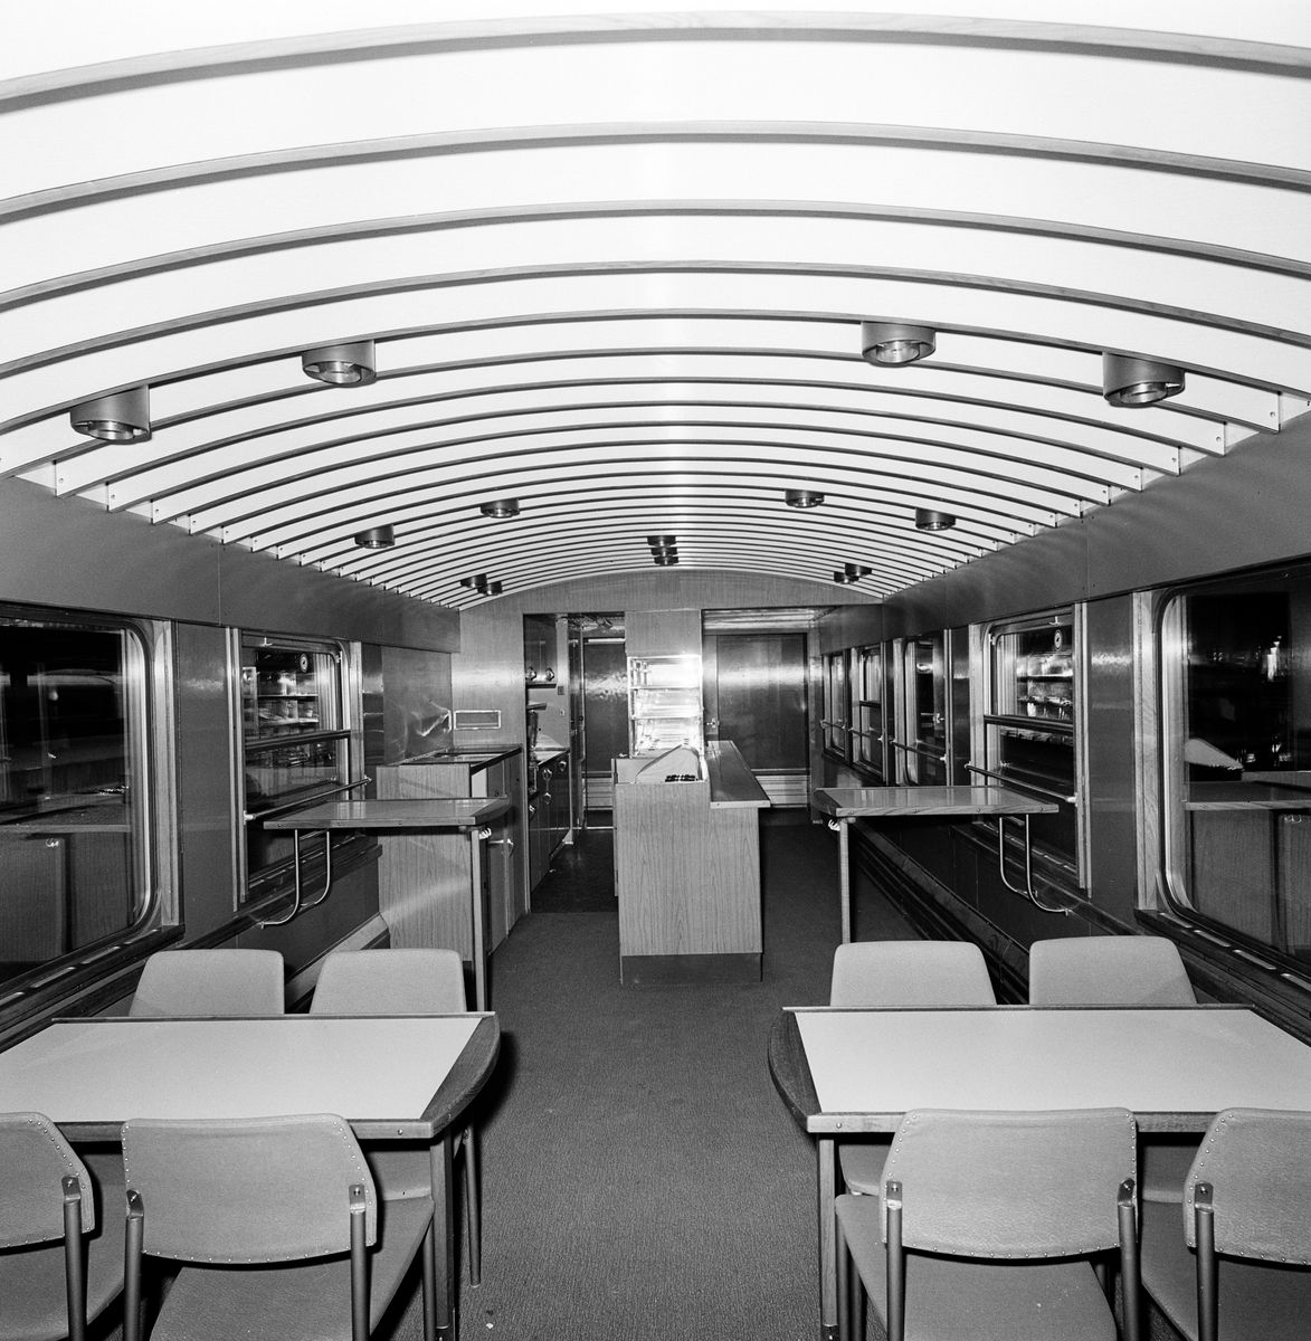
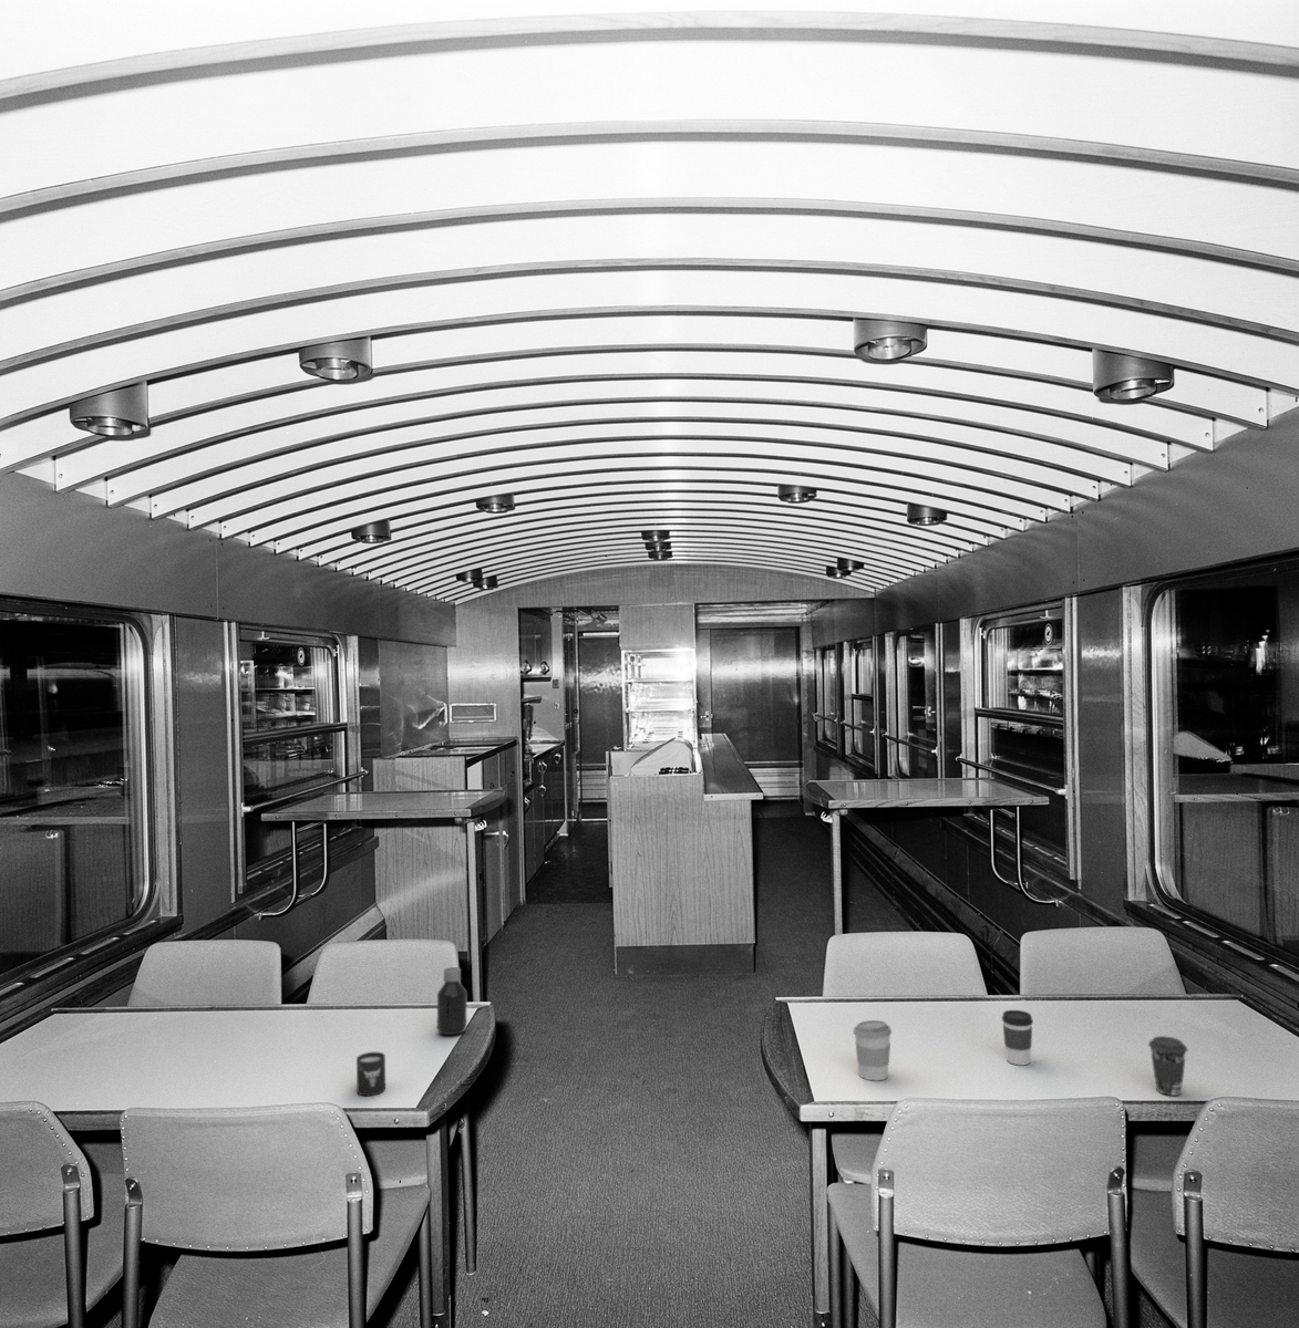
+ bottle (451, 1000)
+ coffee cup (1018, 1037)
+ cup (369, 1071)
+ coffee cup (873, 1047)
+ coffee cup (1168, 1065)
